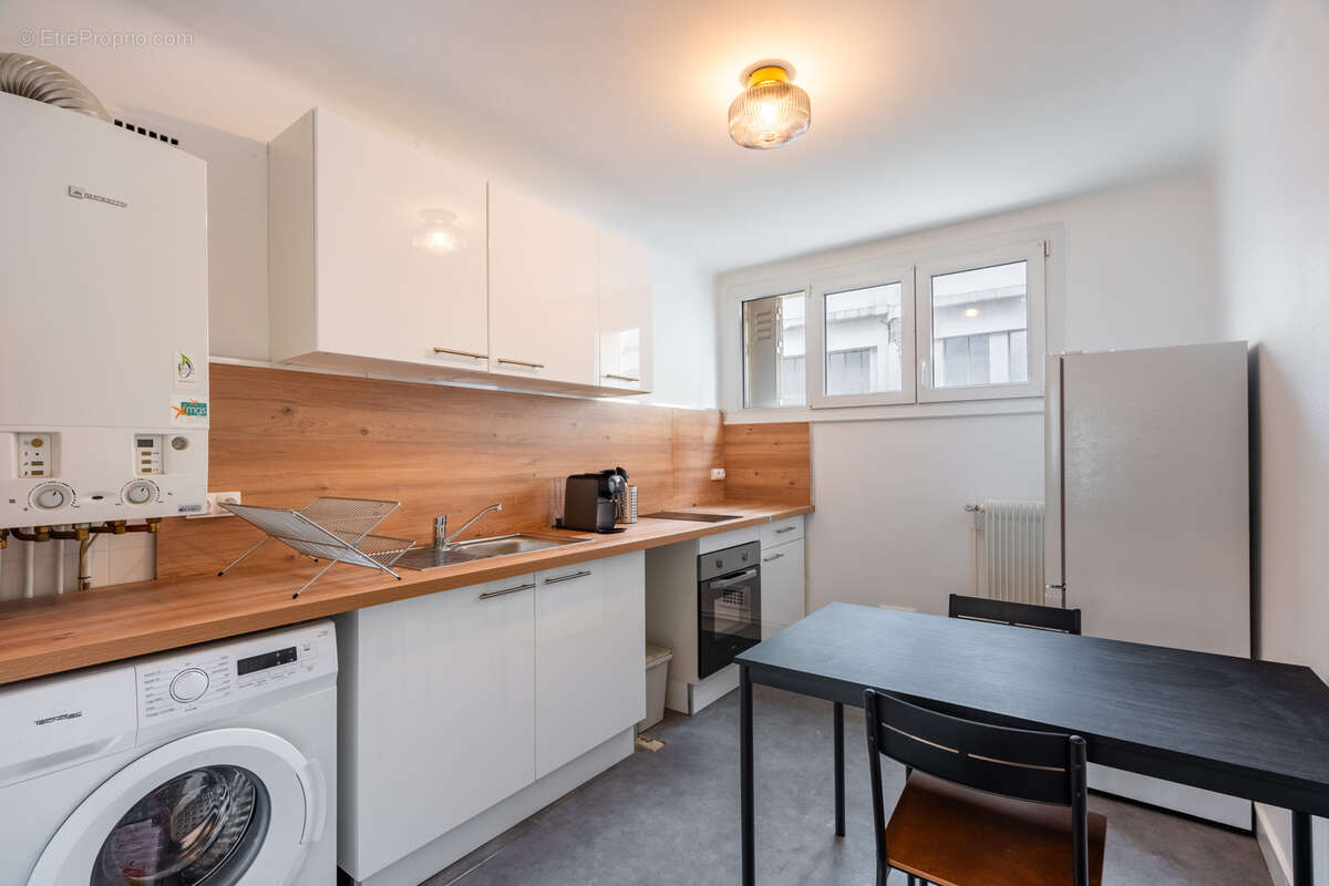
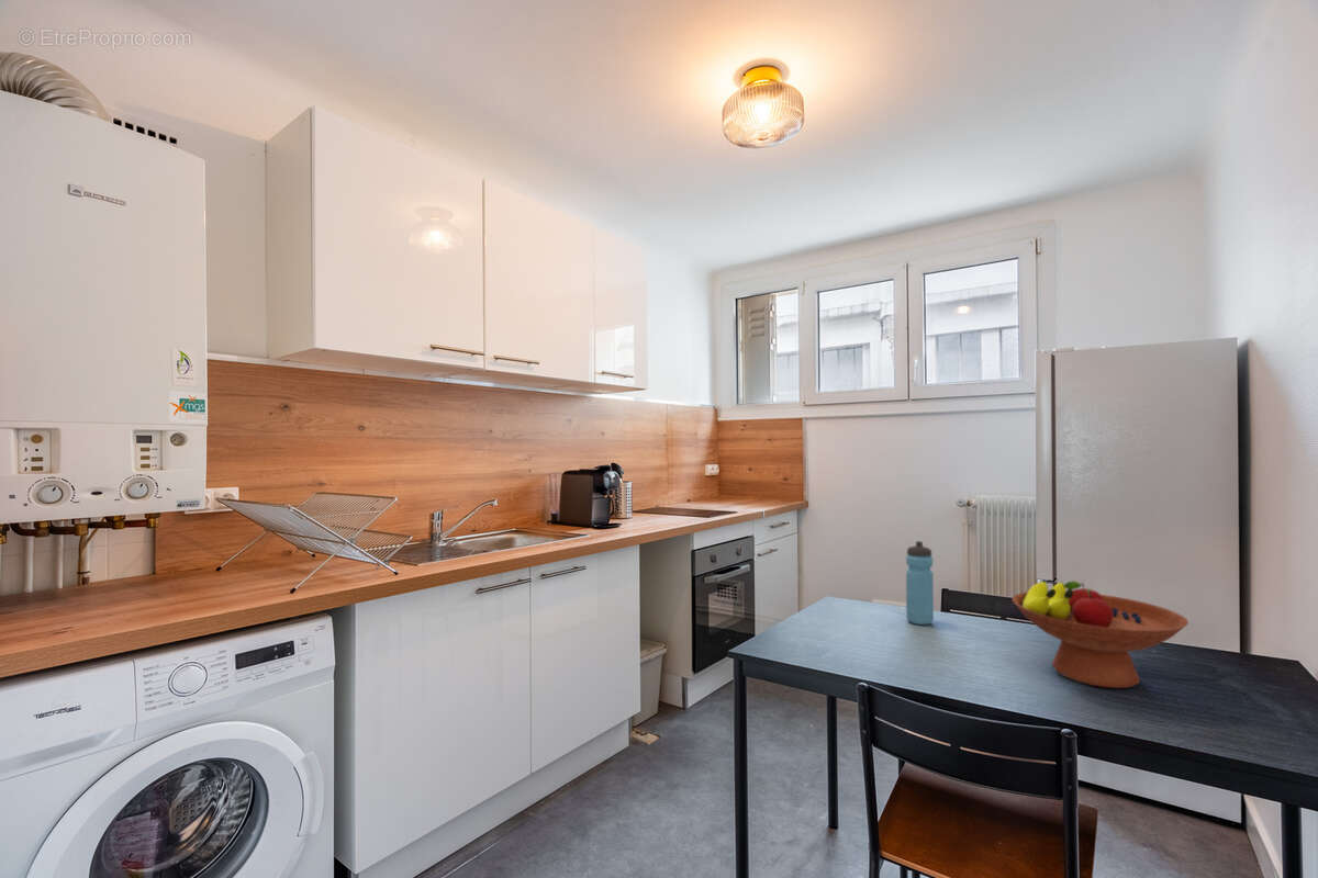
+ fruit bowl (1094, 628)
+ water bottle (919, 581)
